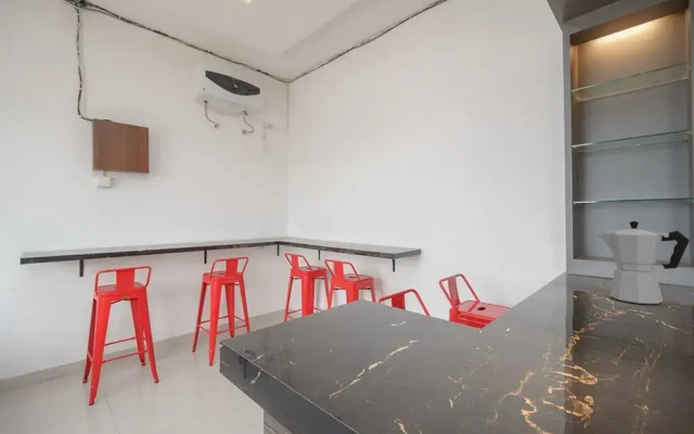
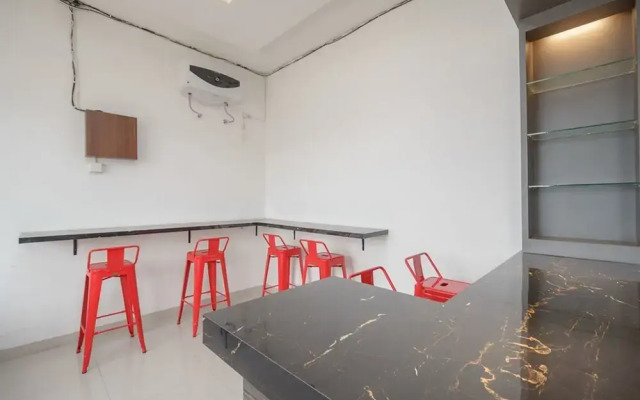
- moka pot (640, 260)
